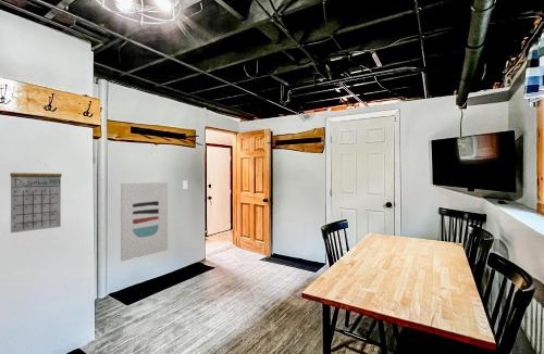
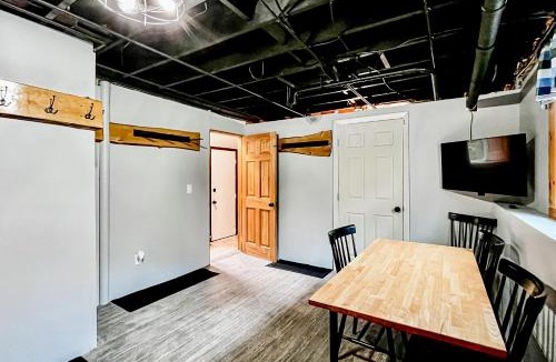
- wall art (146, 218)
- calendar (37, 194)
